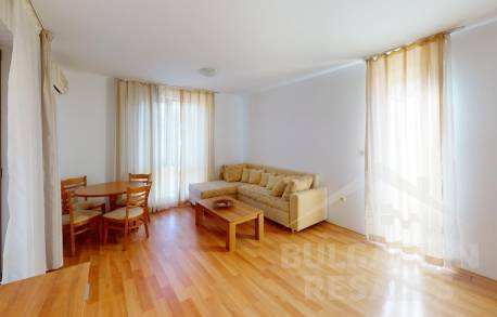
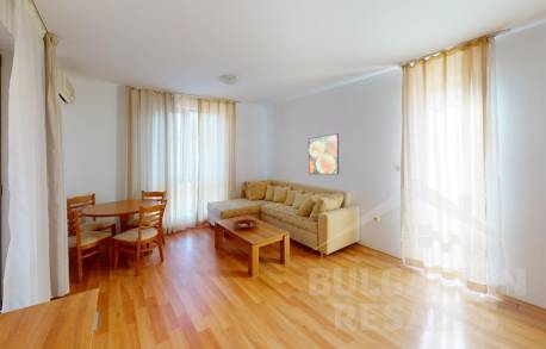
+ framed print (322, 155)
